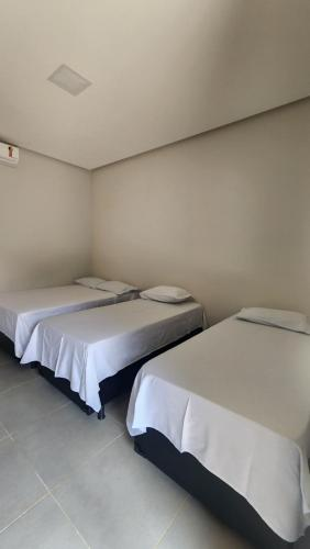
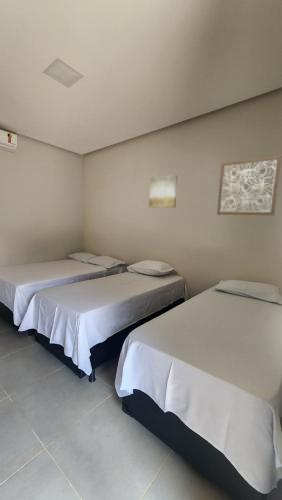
+ wall art (247, 189)
+ wall art (162, 192)
